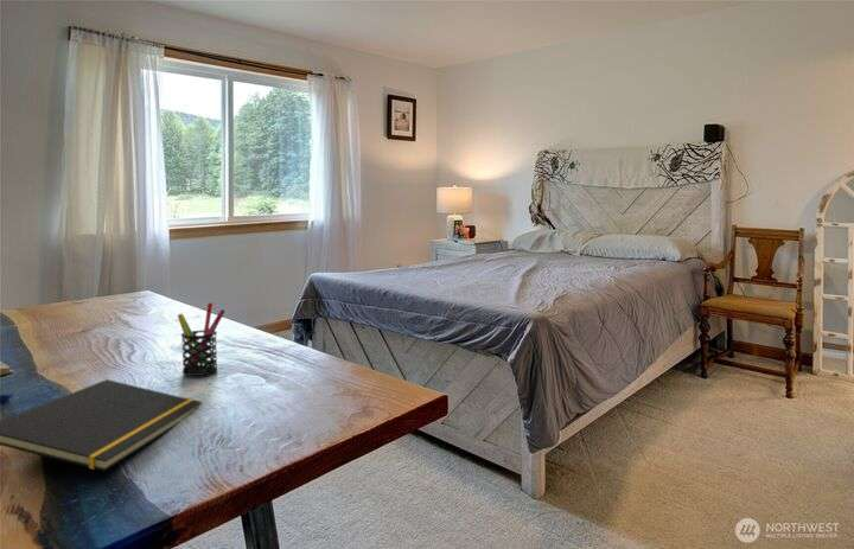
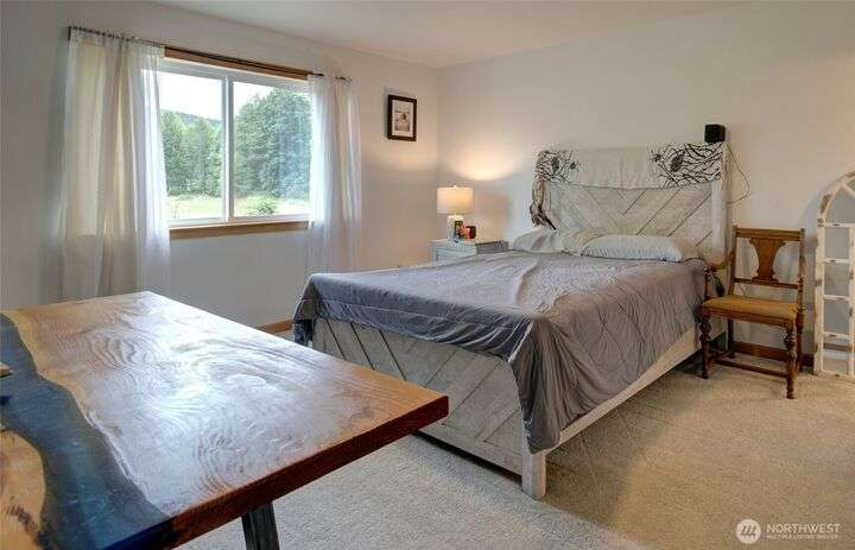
- pen holder (197, 337)
- notepad (104, 417)
